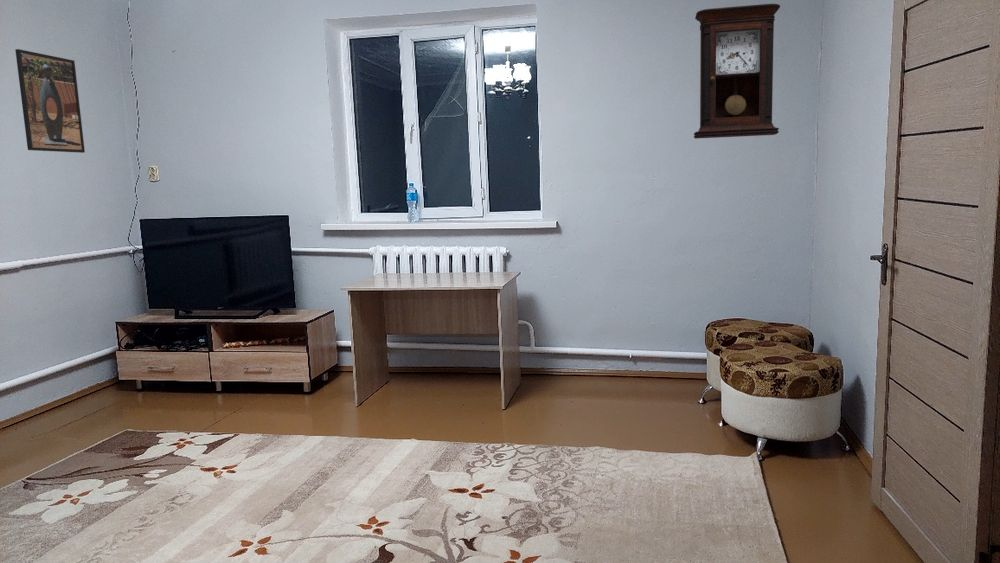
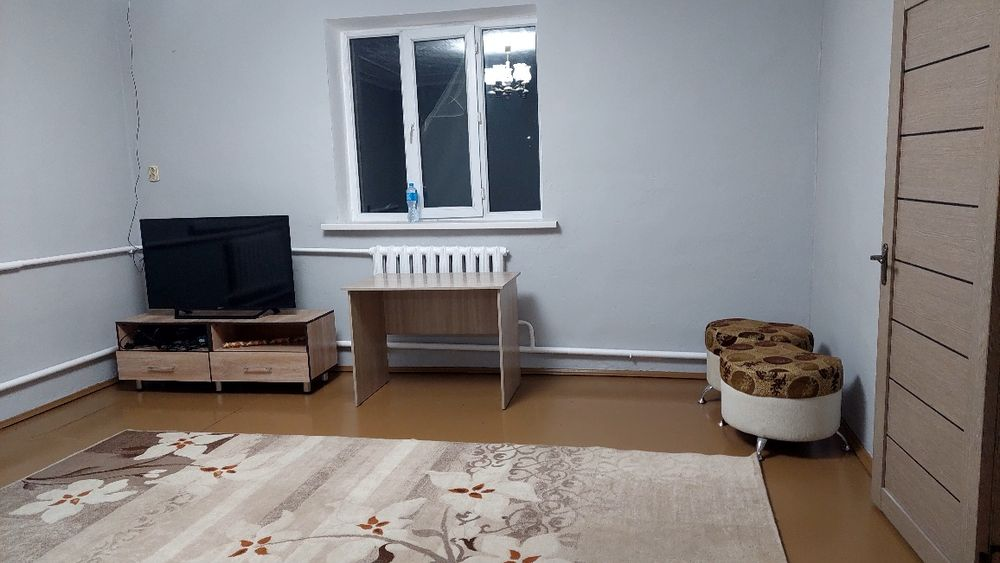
- pendulum clock (736, 73)
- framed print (51, 103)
